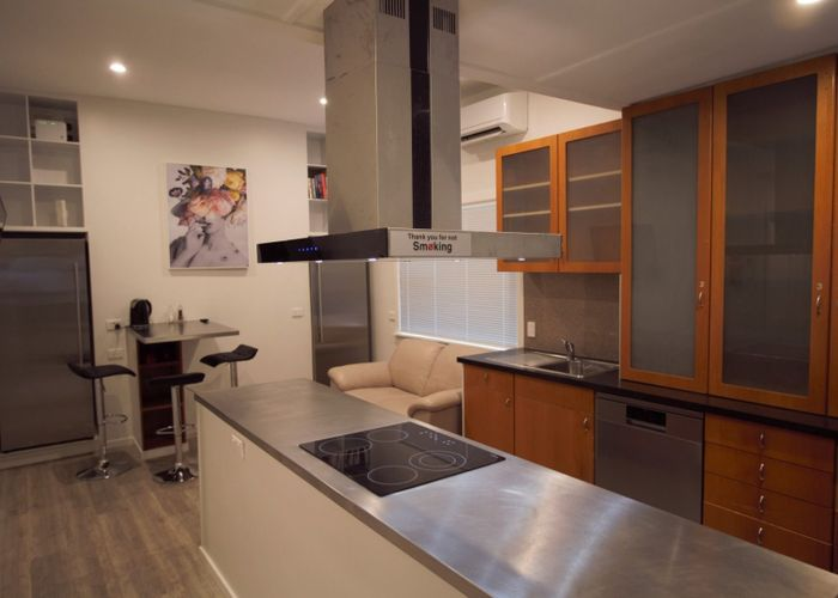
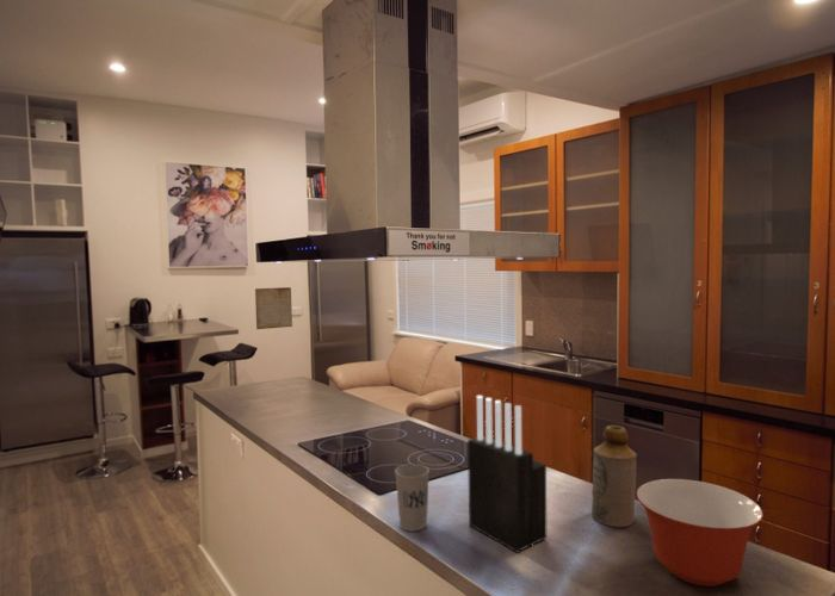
+ bottle (613, 472)
+ mixing bowl (695, 535)
+ periodic table (273, 308)
+ cup (413, 497)
+ knife block (508, 465)
